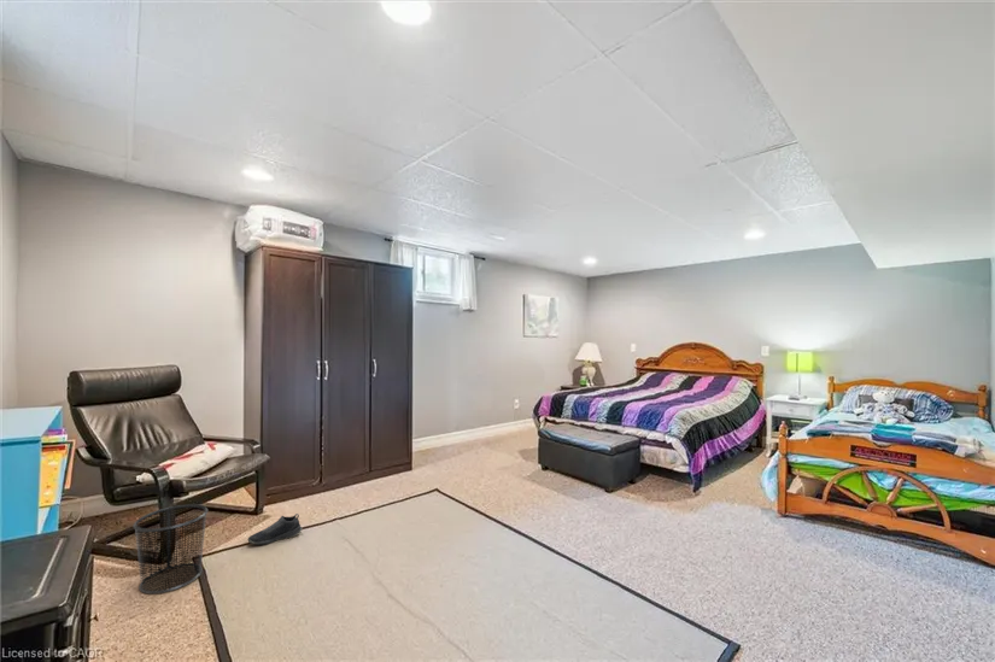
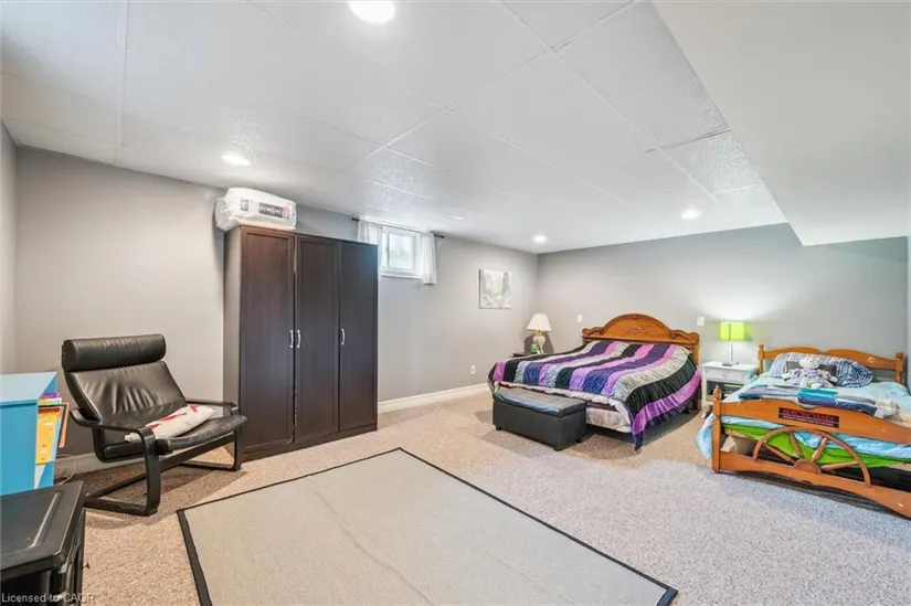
- shoe (275, 527)
- waste bin (171, 547)
